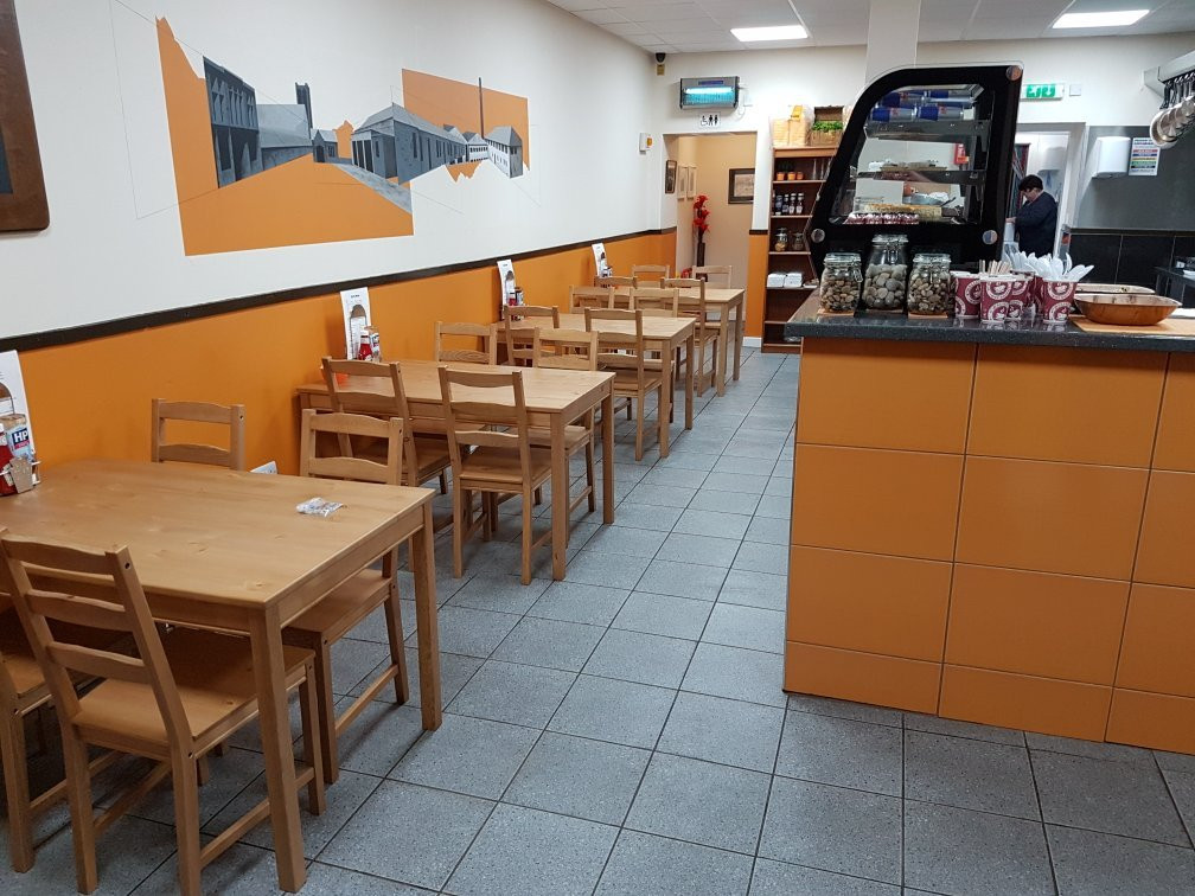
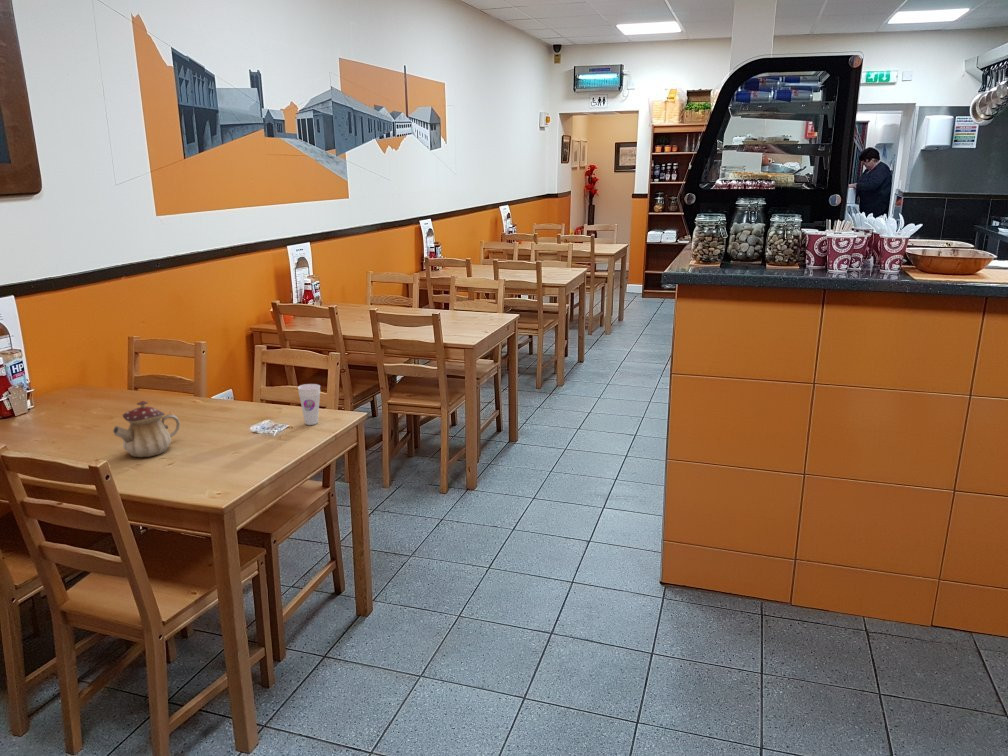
+ teapot (148, 425)
+ cup (310, 405)
